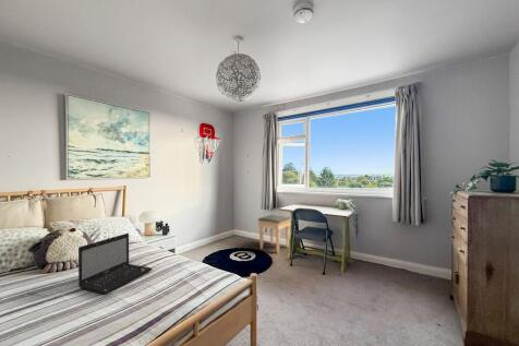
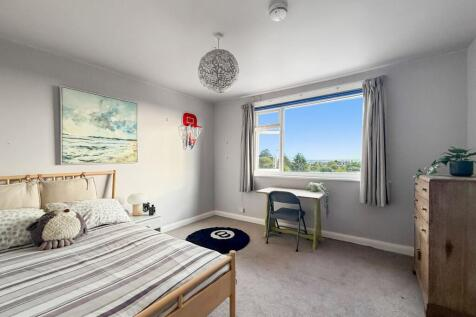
- laptop (118, 260)
- footstool (273, 232)
